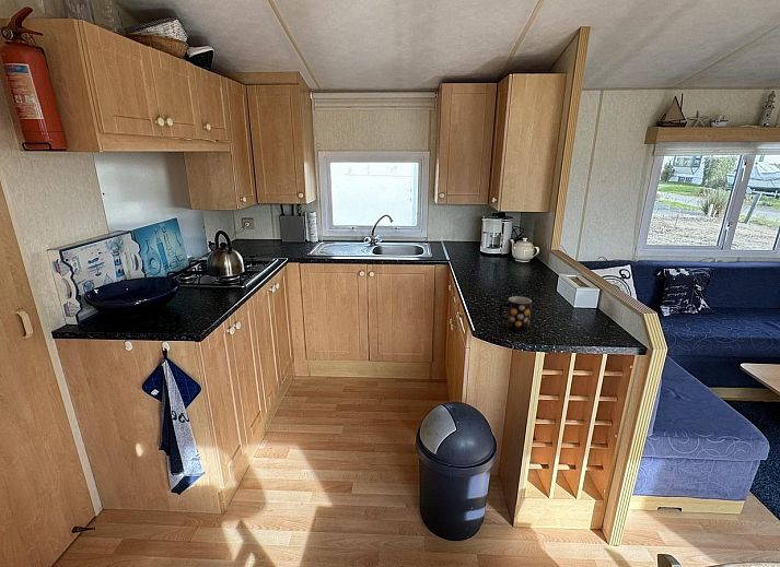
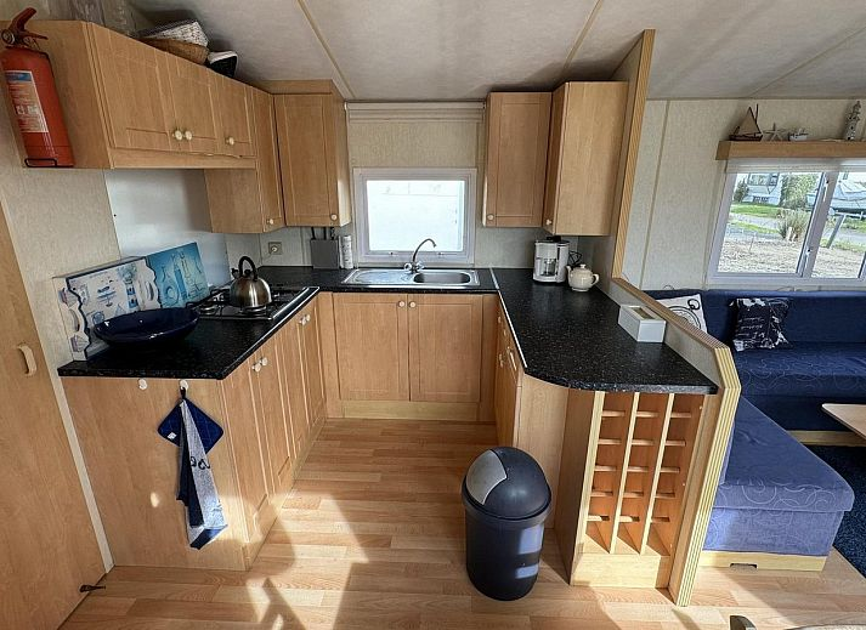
- mug (514, 314)
